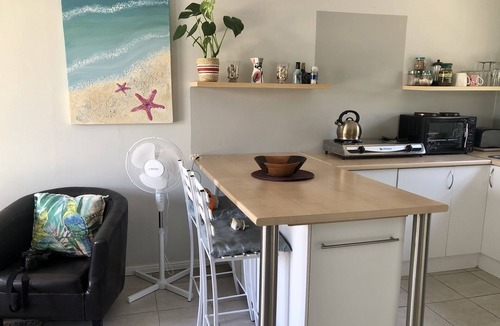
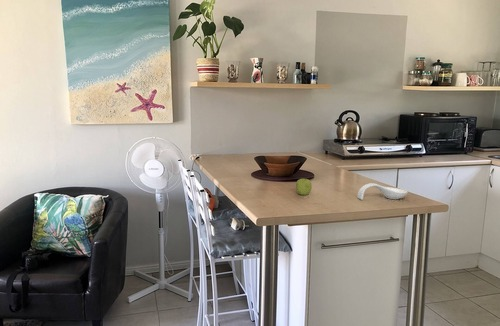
+ spoon rest (382, 190)
+ fruit (303, 186)
